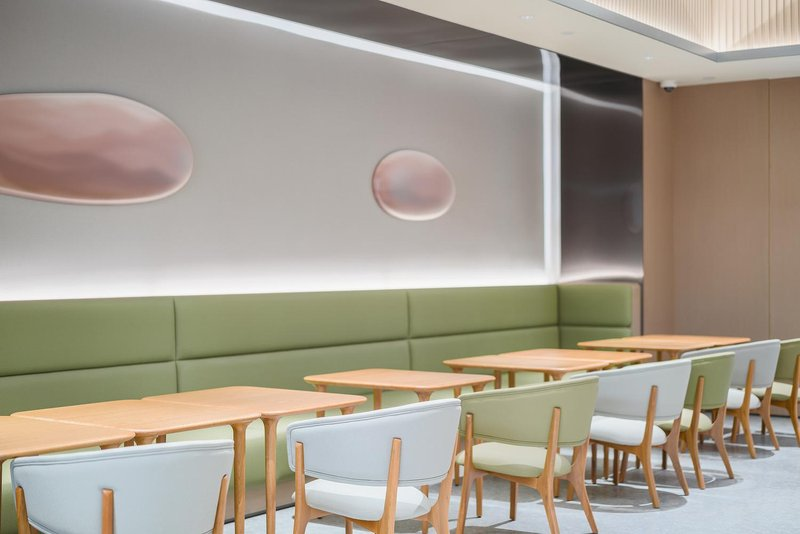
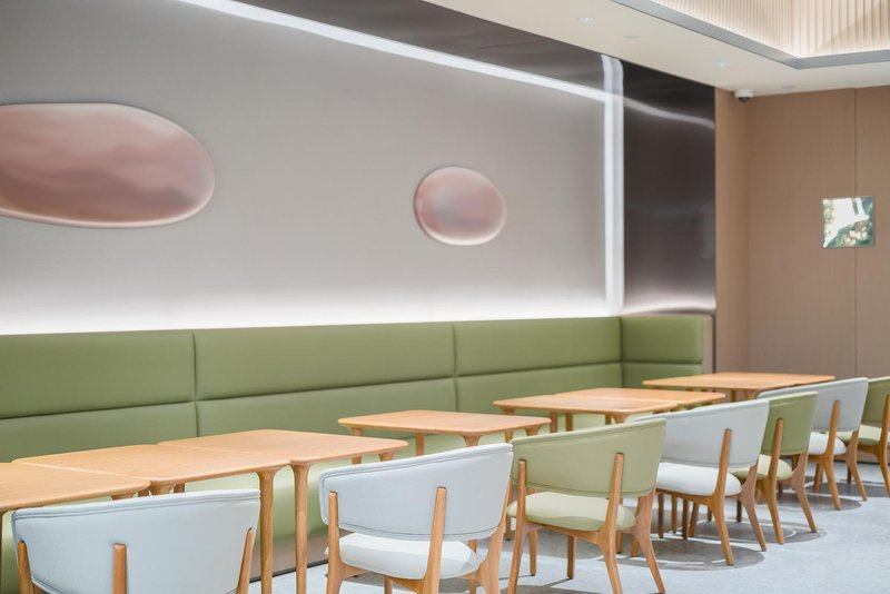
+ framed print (848, 221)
